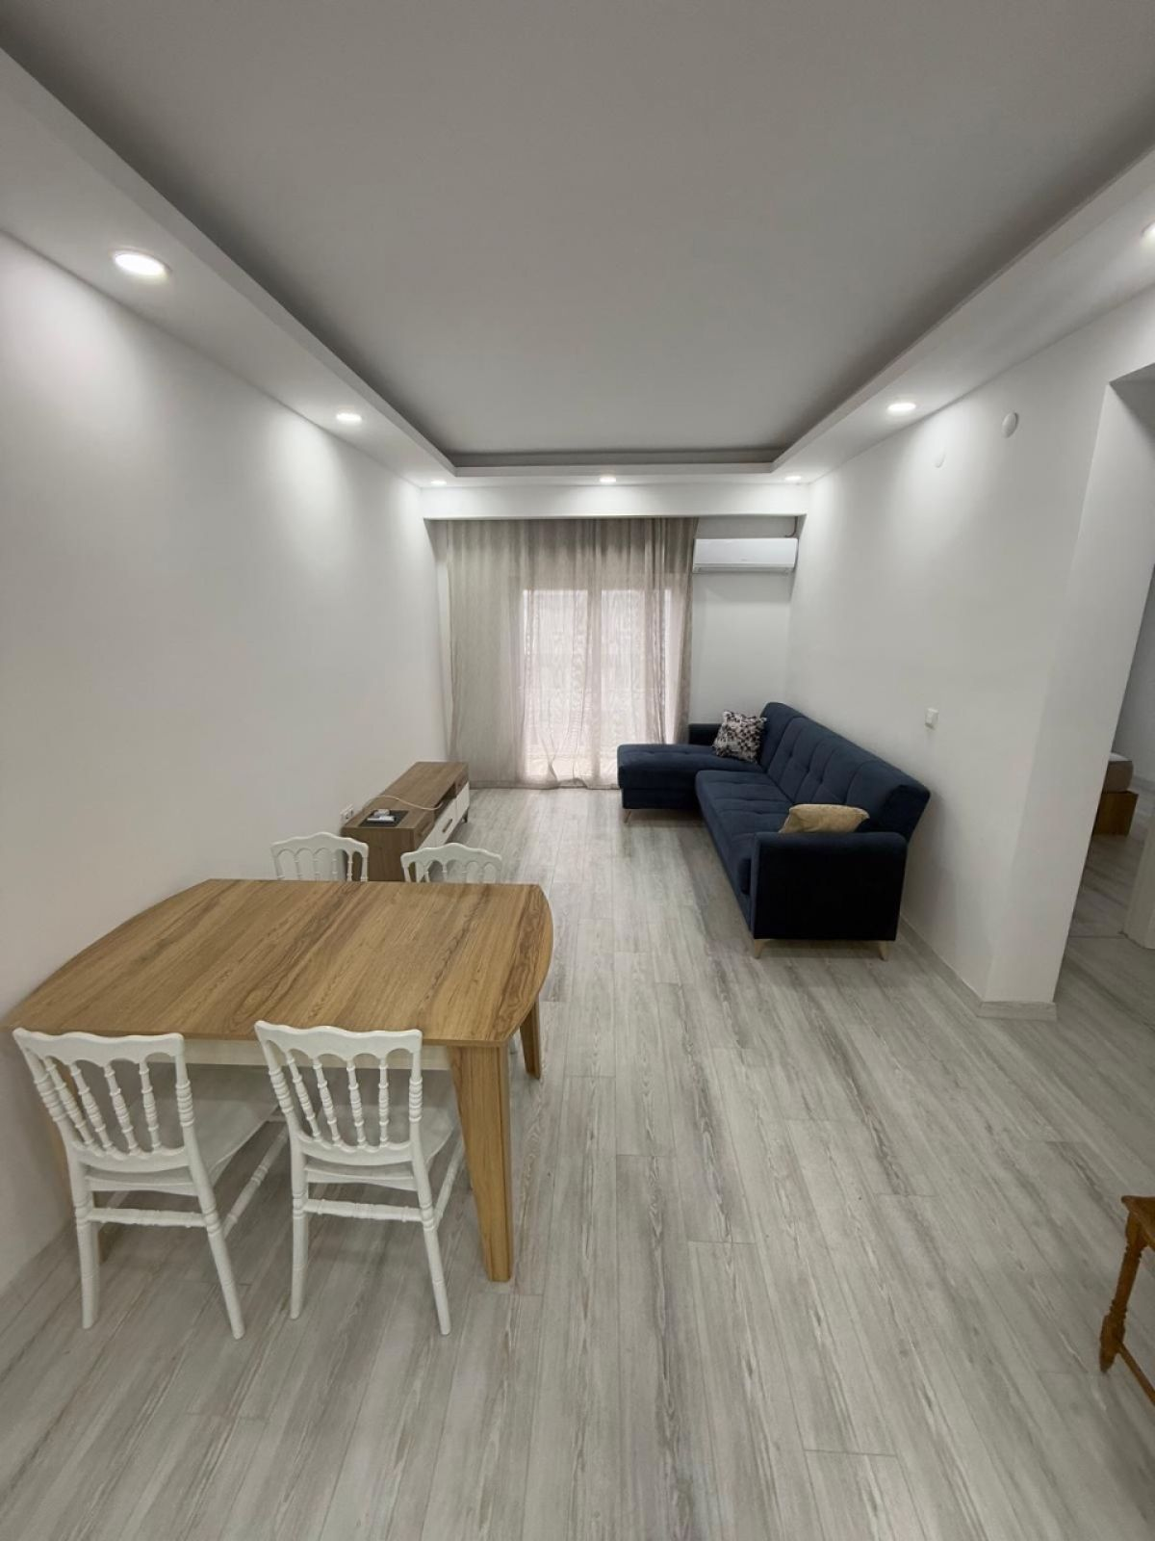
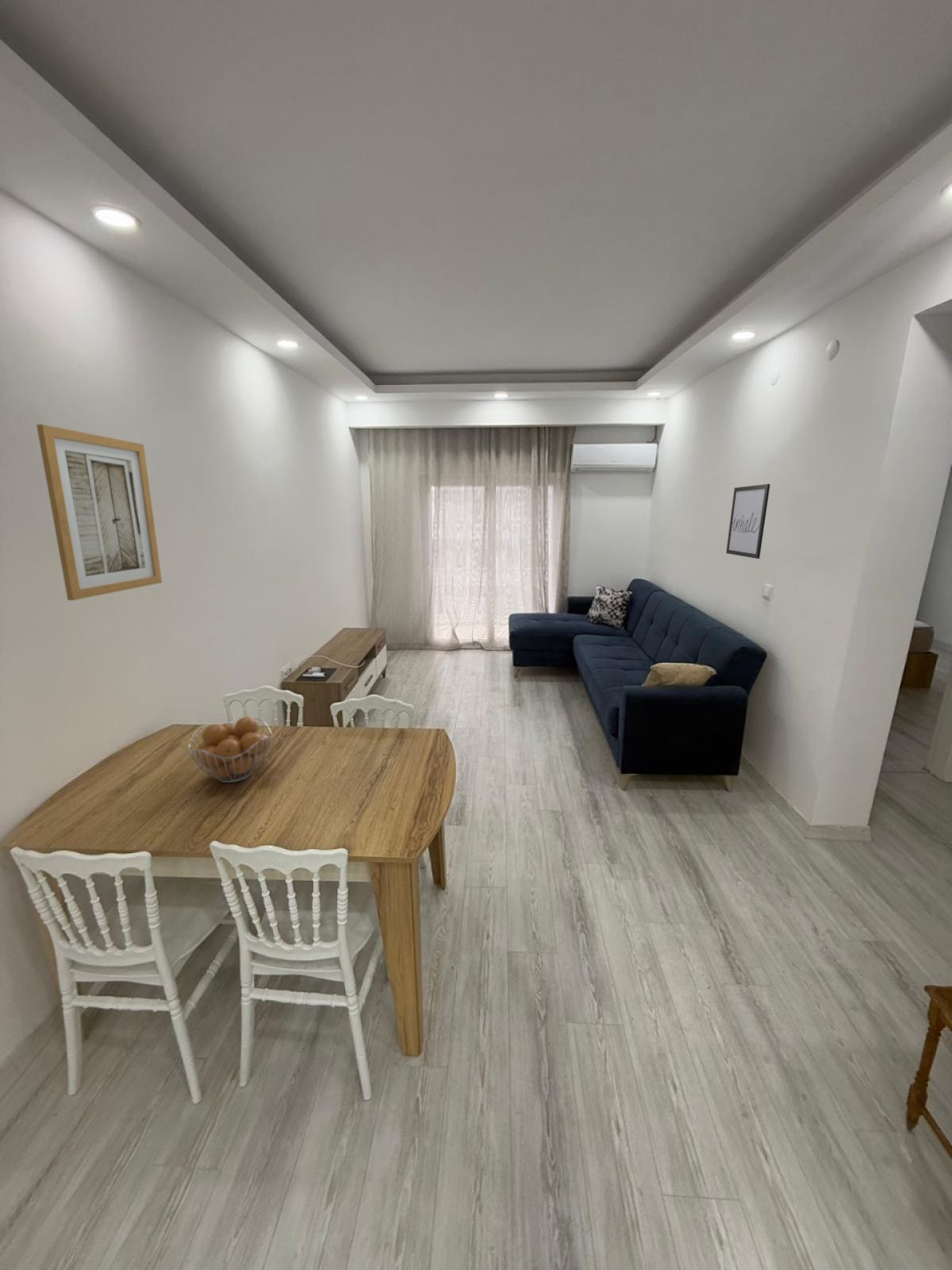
+ fruit basket (232, 749)
+ wall art (746, 521)
+ wall art (109, 515)
